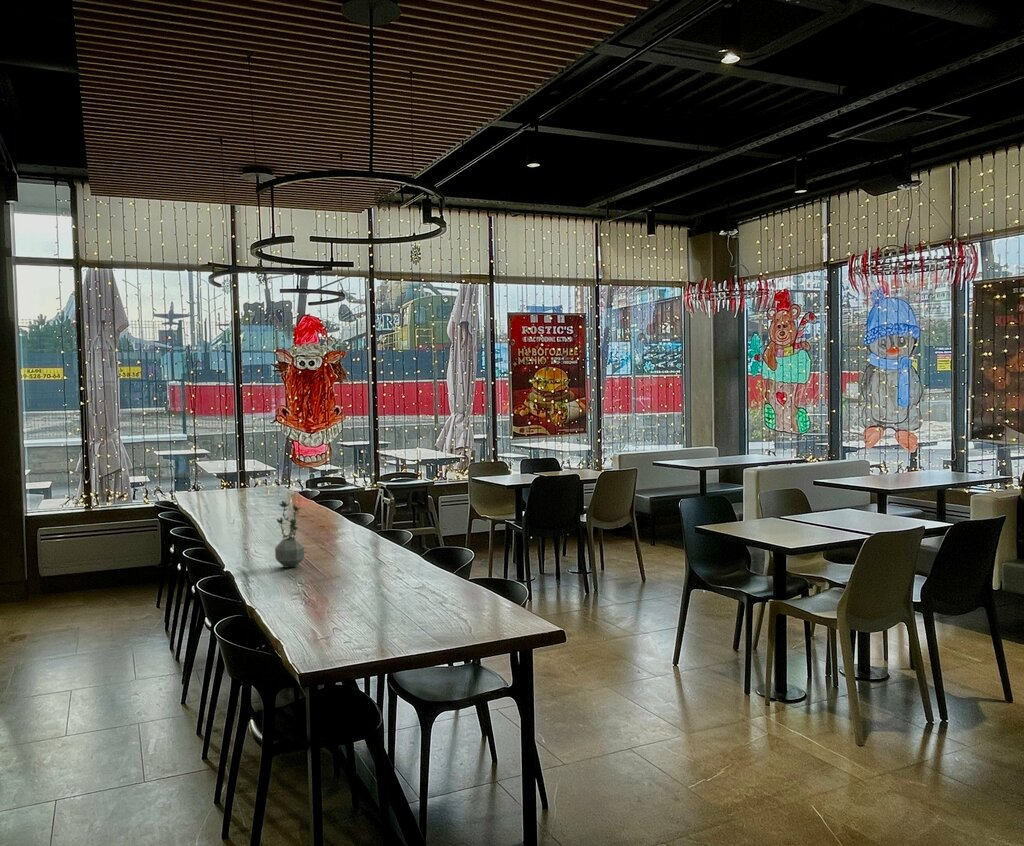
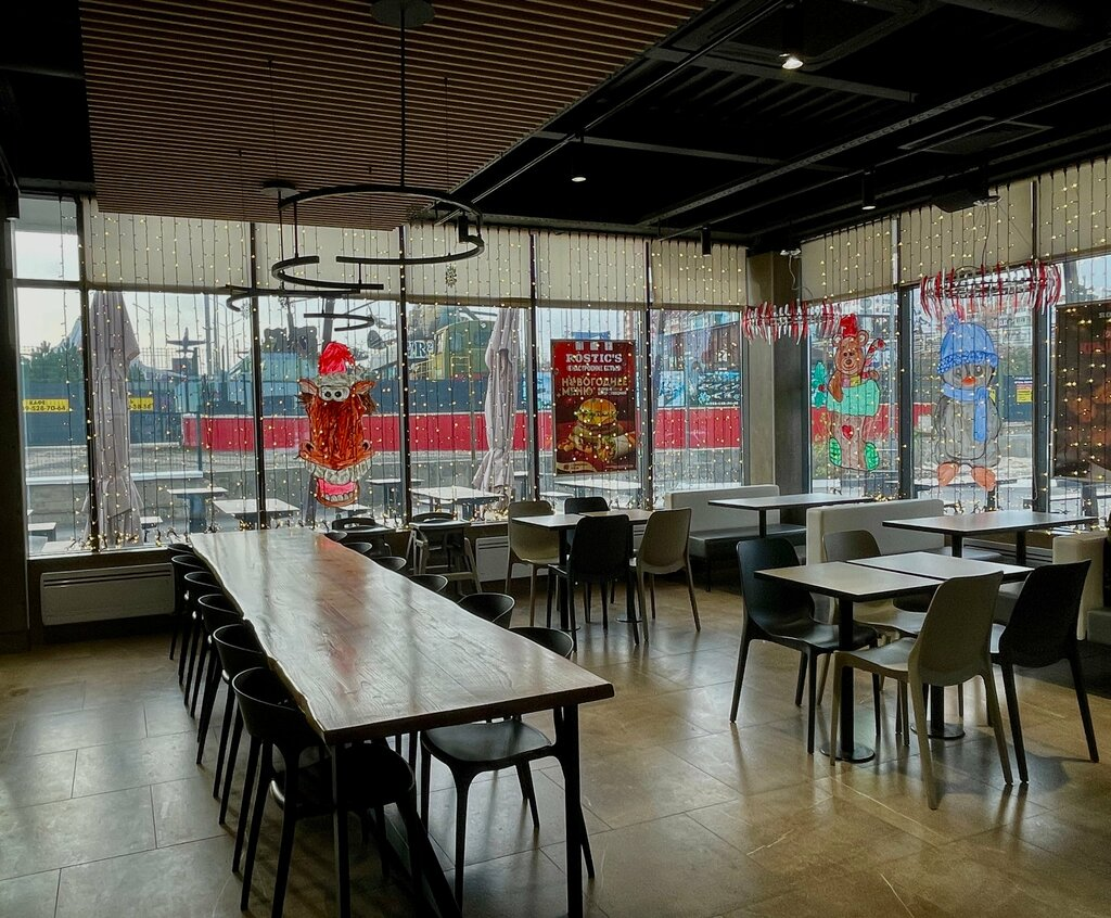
- potted plant (288, 534)
